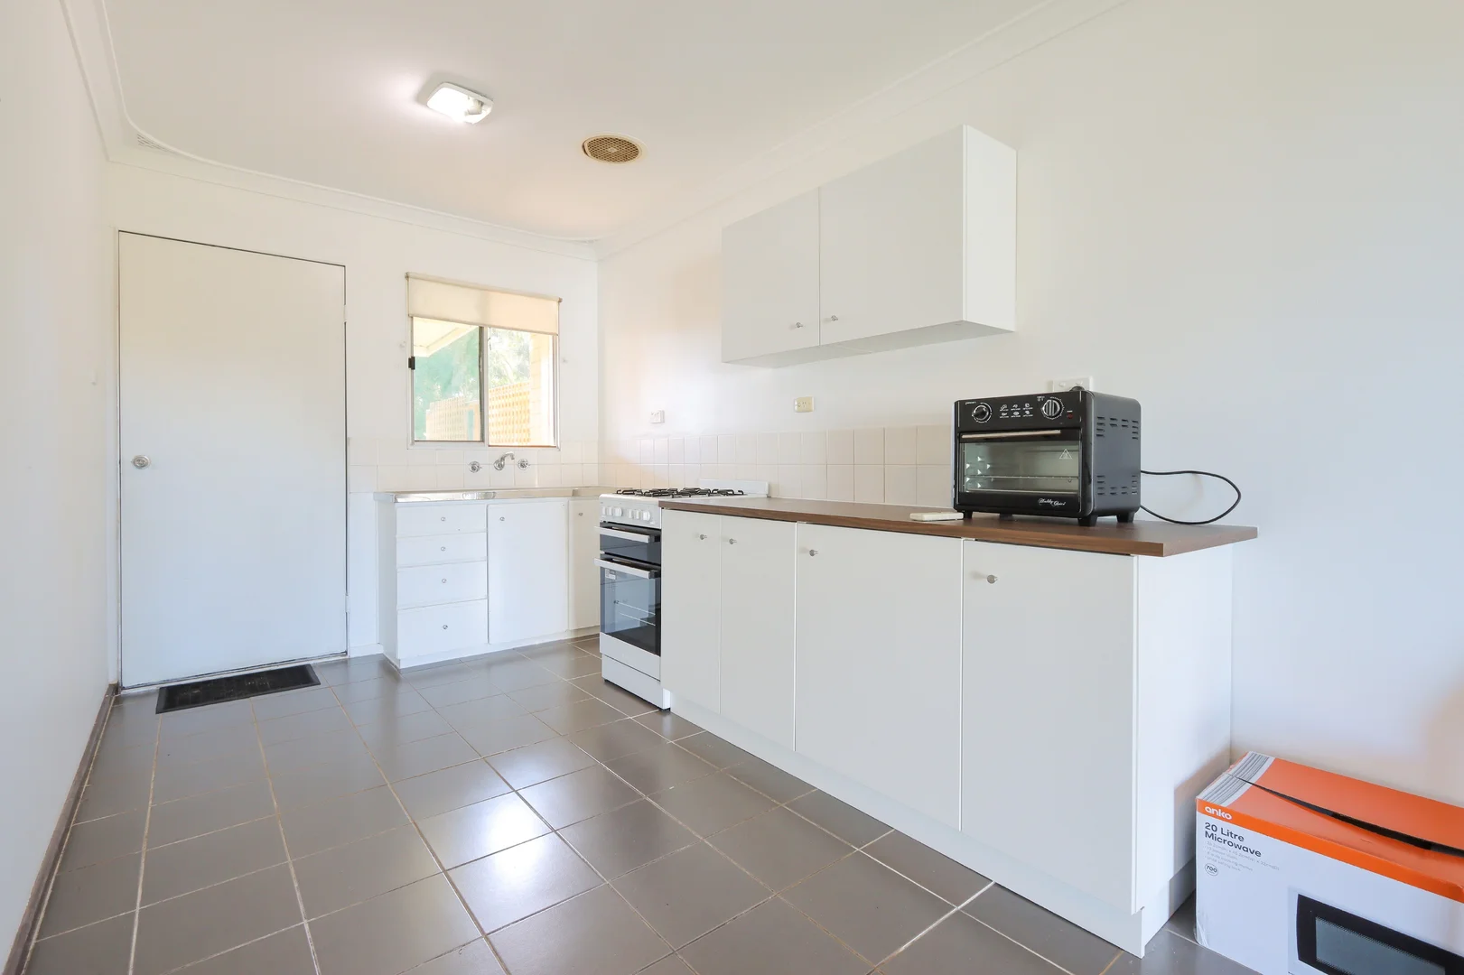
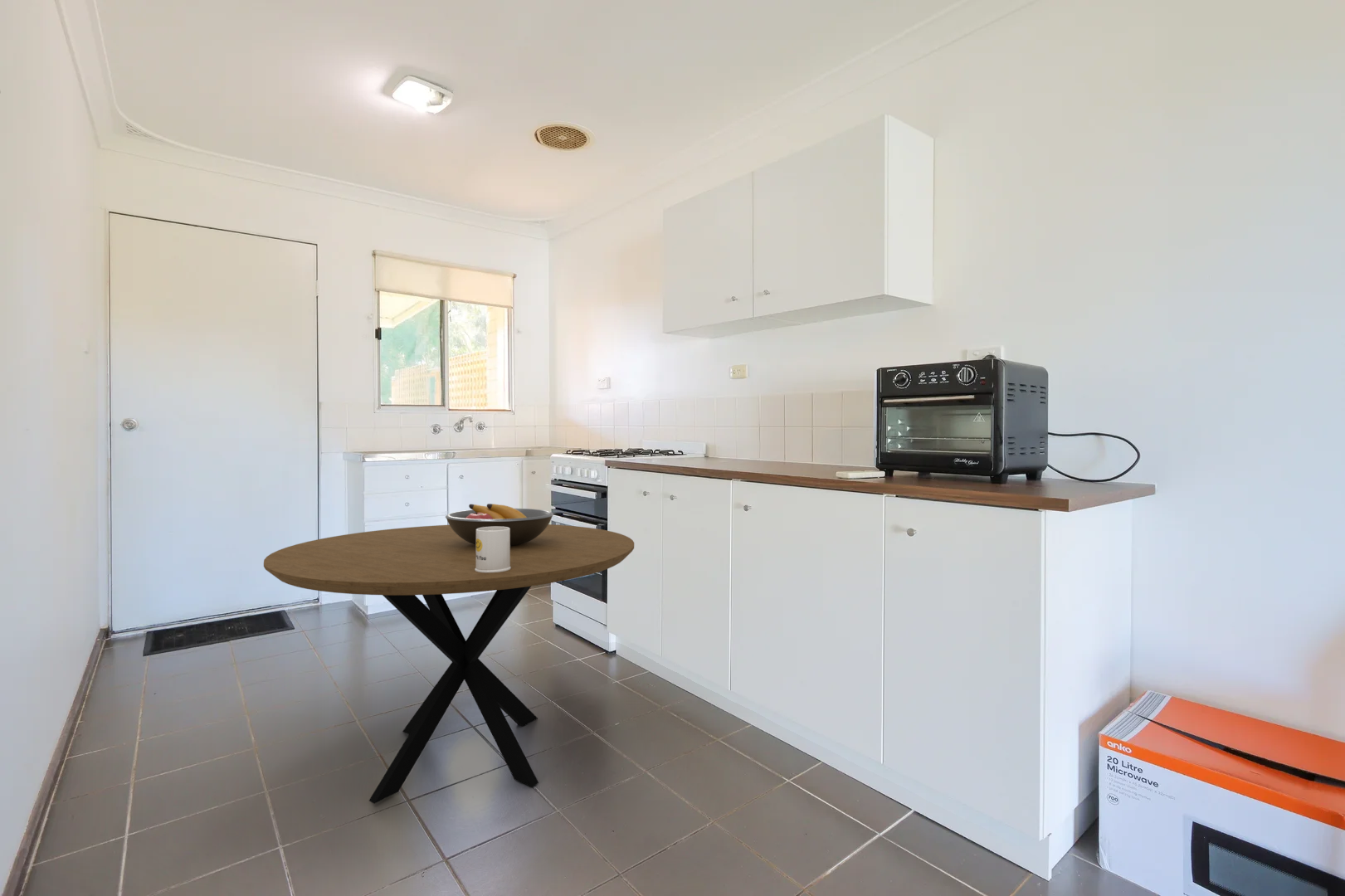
+ dining table (465, 650)
+ fruit bowl (500, 523)
+ mug (490, 547)
